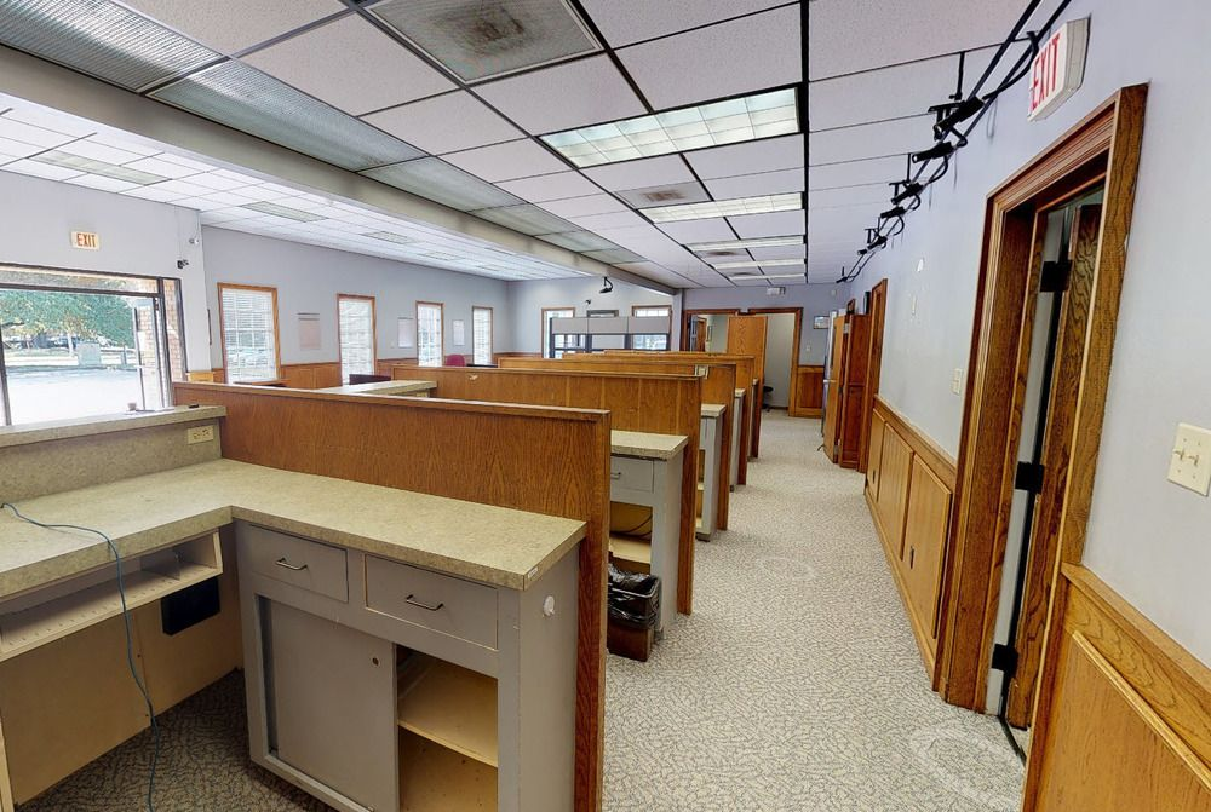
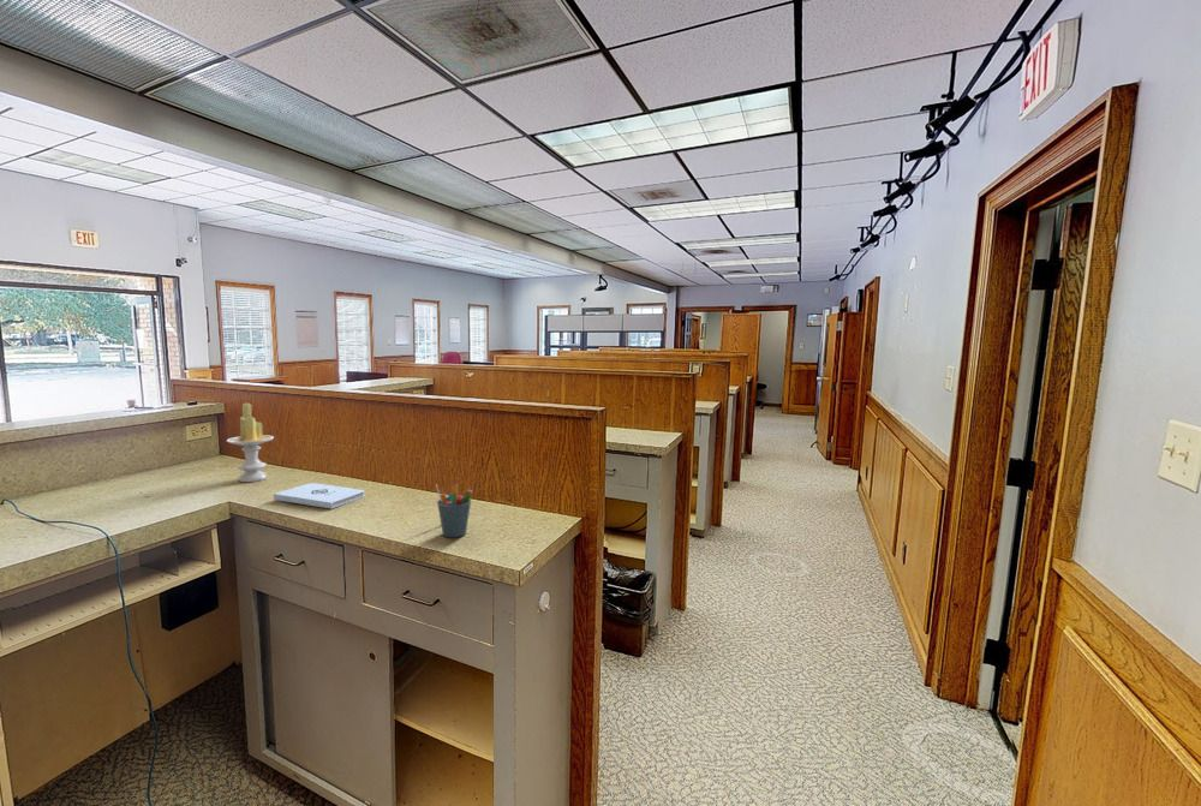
+ pen holder (454, 508)
+ candle (250, 441)
+ notepad (321, 495)
